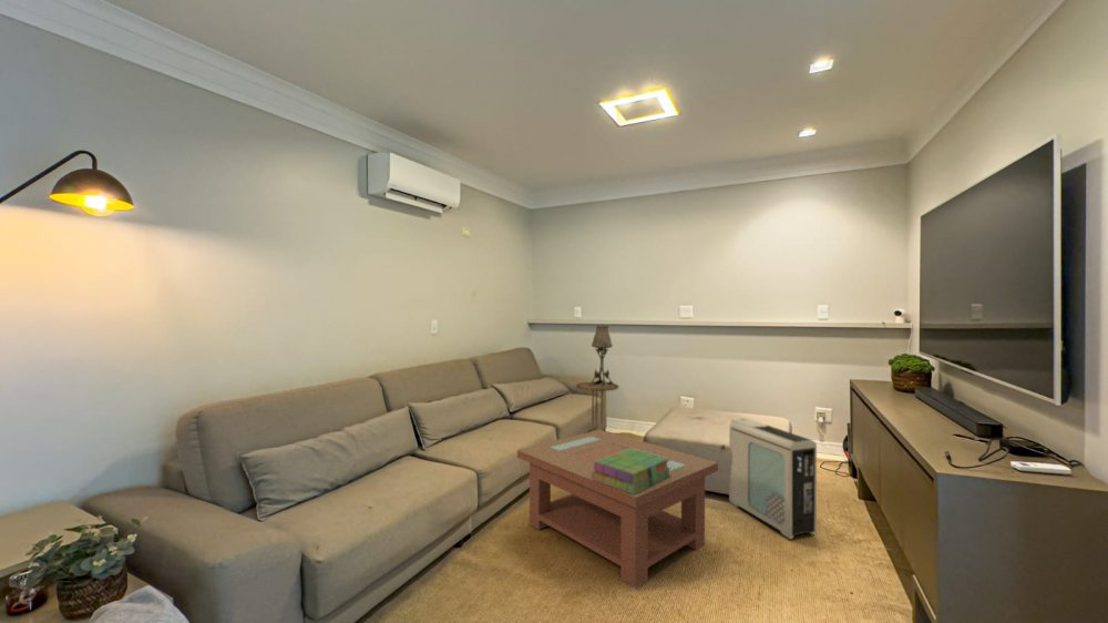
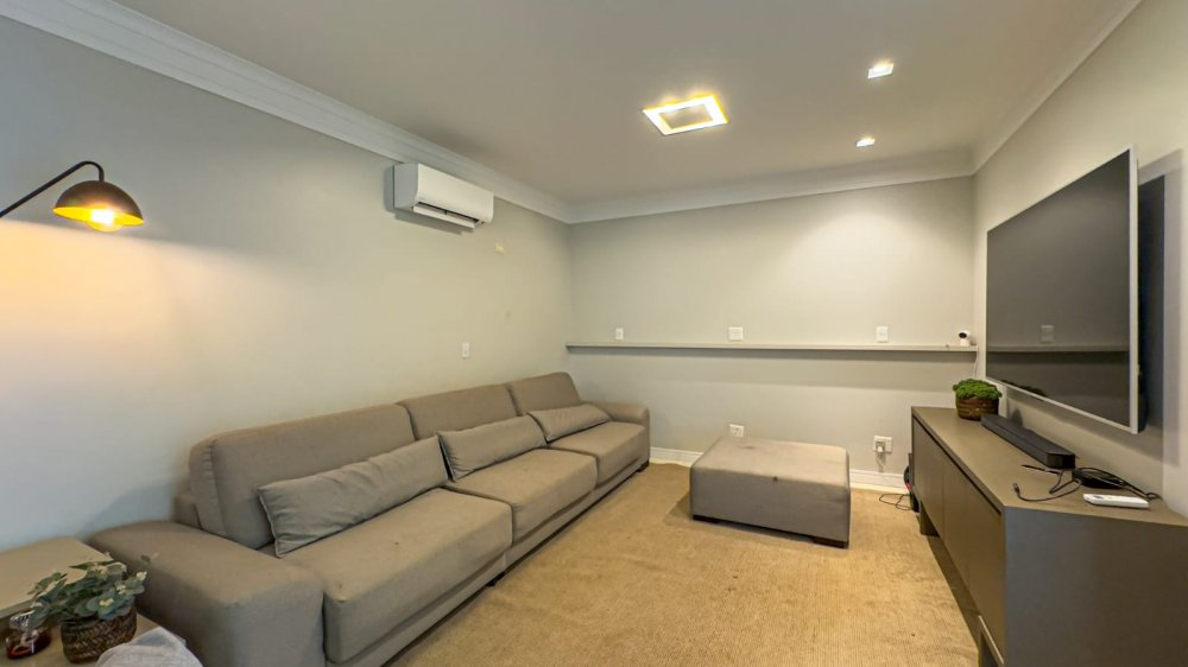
- table lamp (602, 355)
- air purifier (769, 472)
- stack of books (632, 468)
- side table (596, 425)
- coffee table (613, 494)
